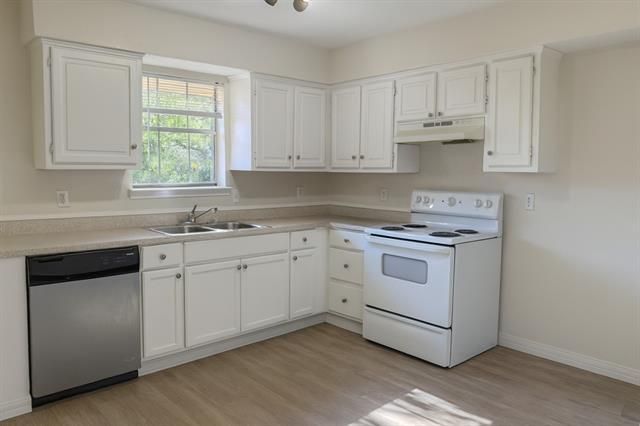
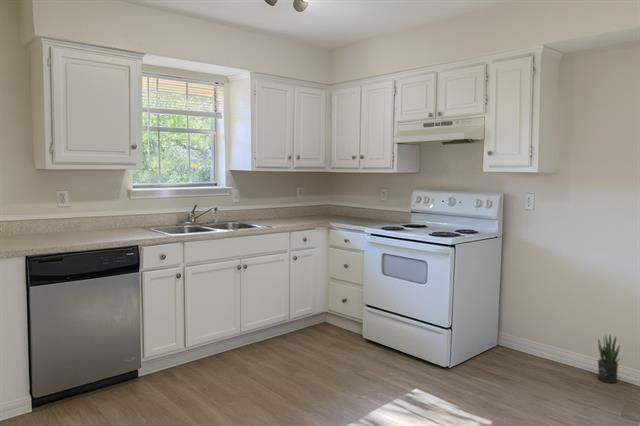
+ potted plant (608, 358)
